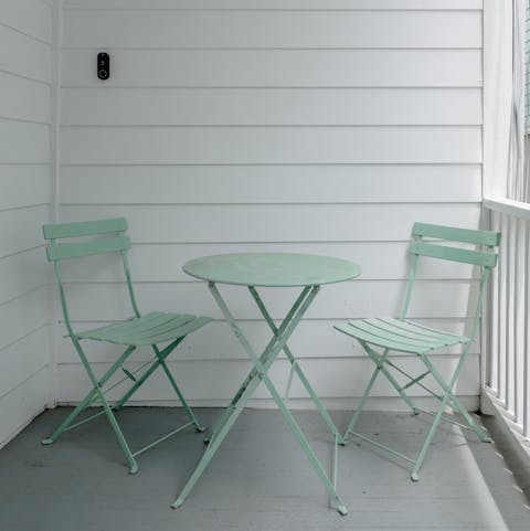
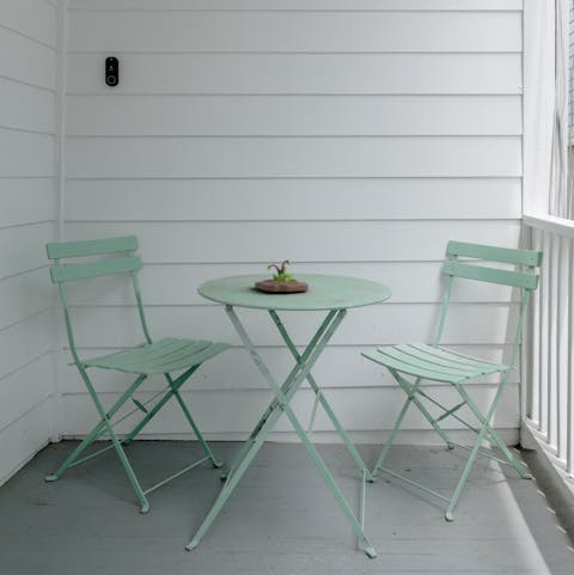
+ succulent planter (282, 274)
